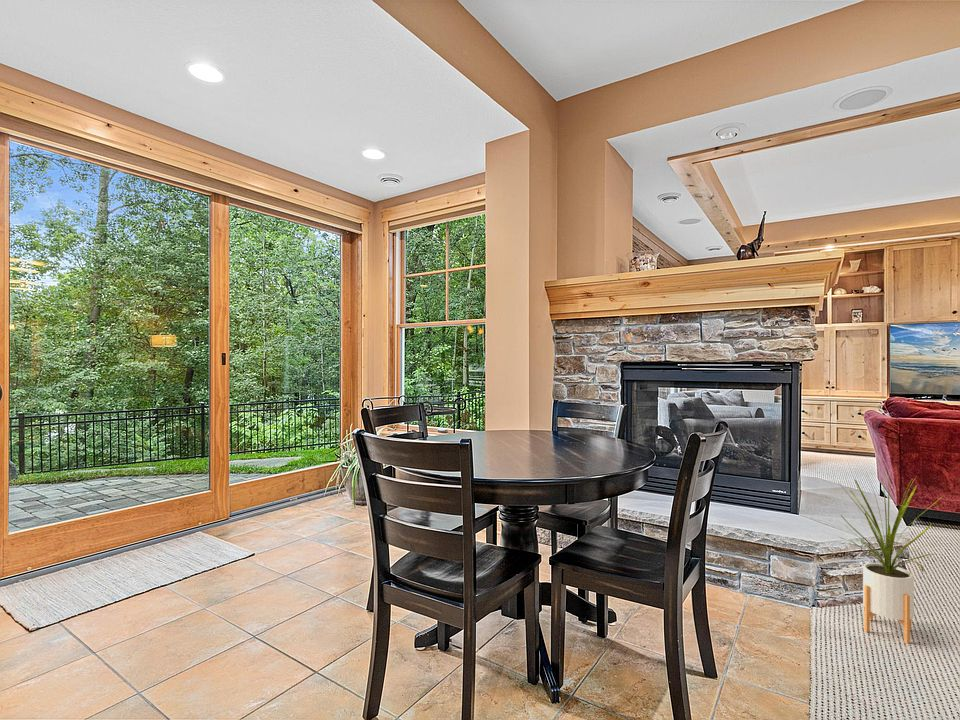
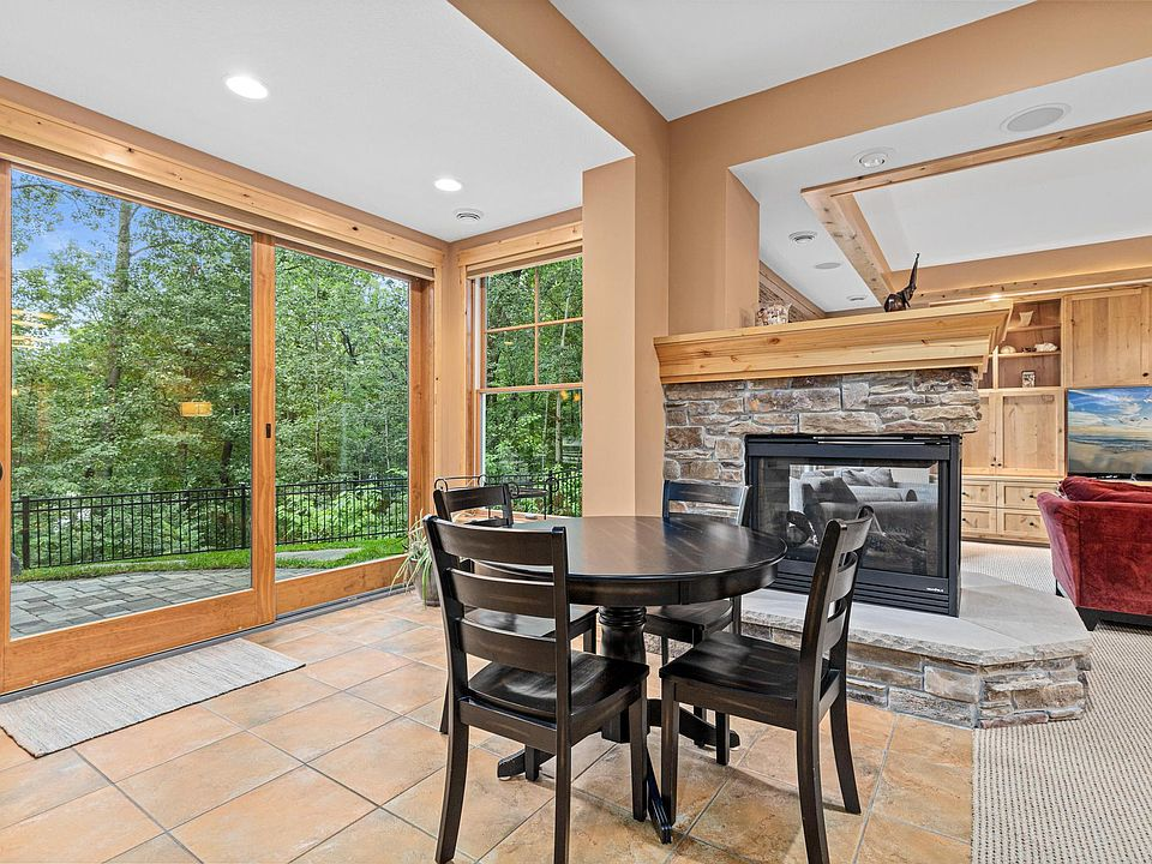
- house plant (887, 550)
